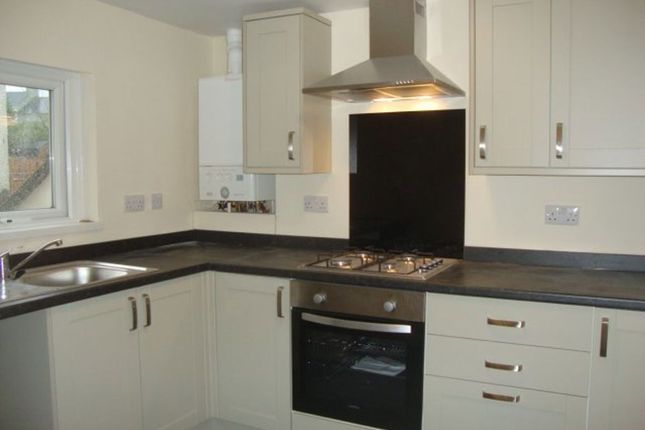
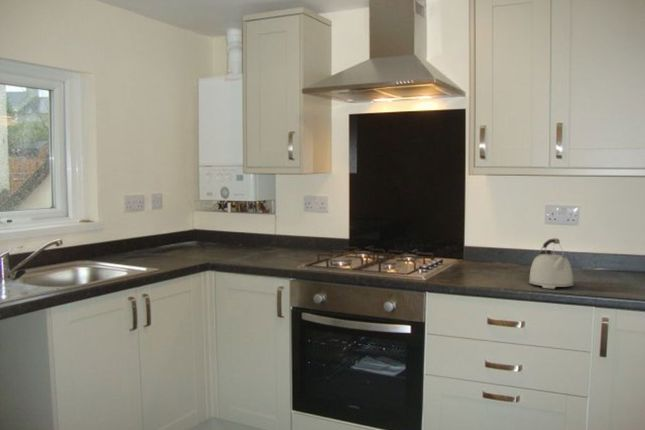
+ kettle (551, 261)
